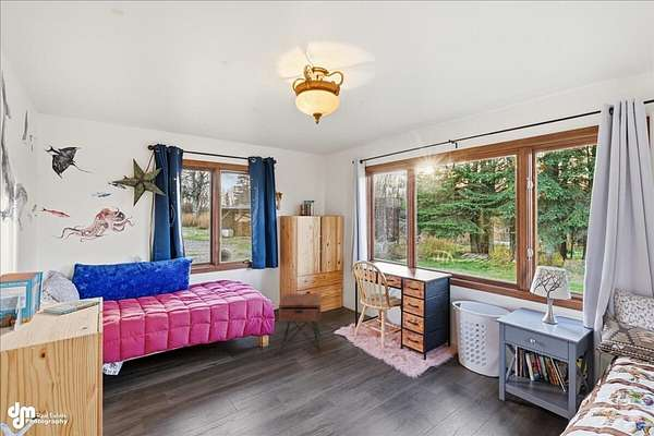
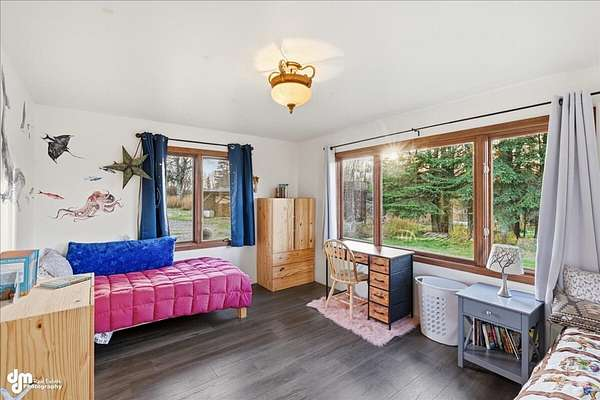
- nightstand (300, 322)
